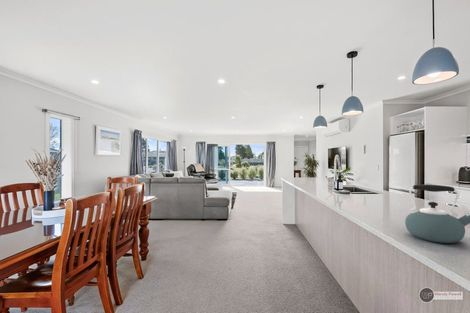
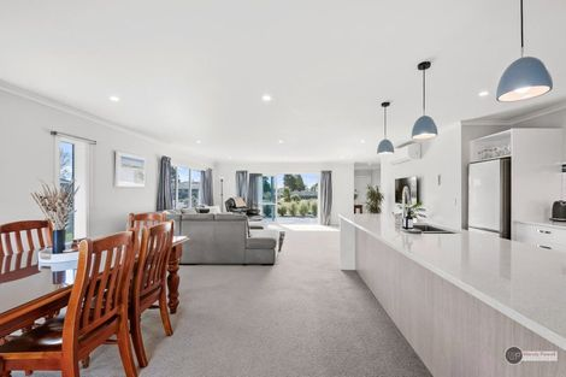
- kettle (439, 211)
